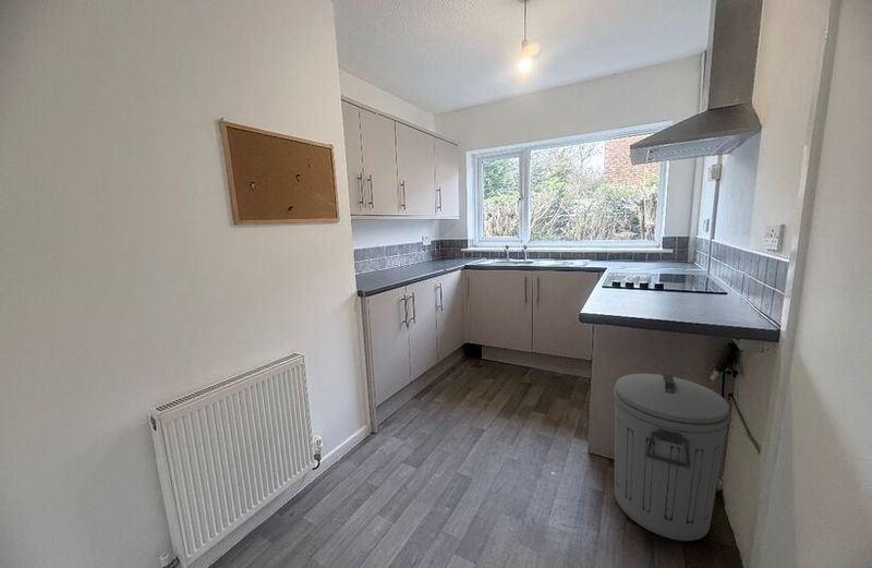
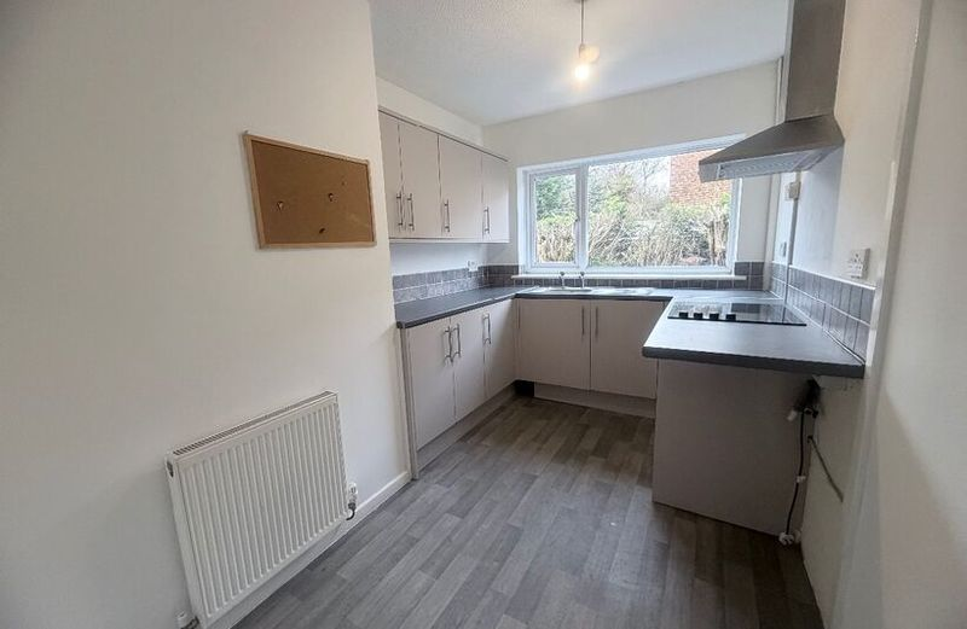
- trash can (664, 443)
